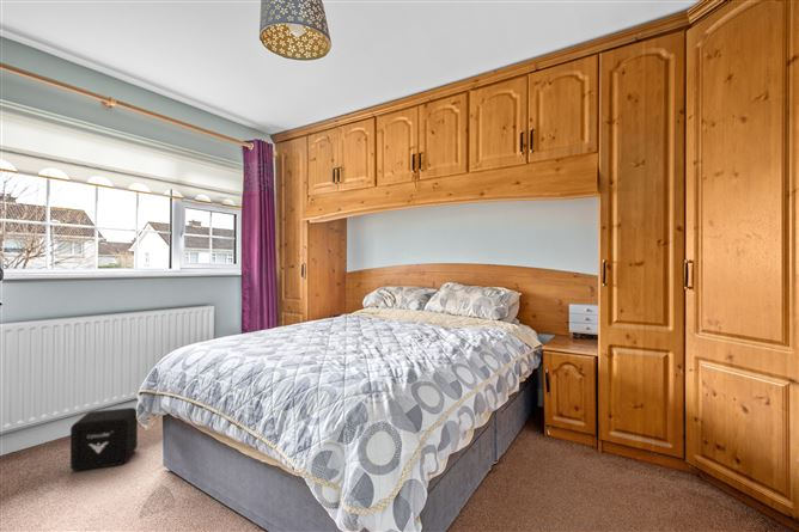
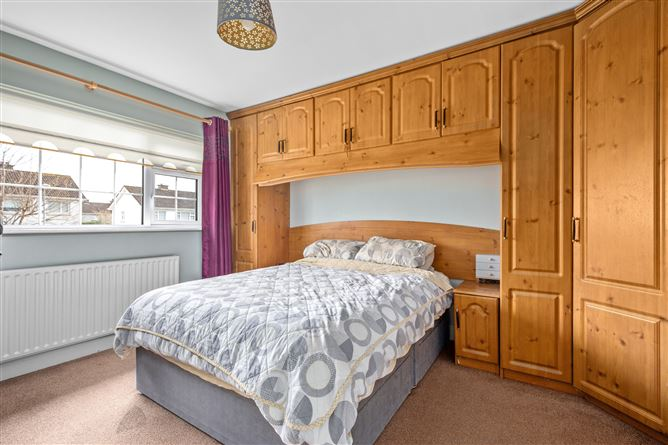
- air purifier (104, 438)
